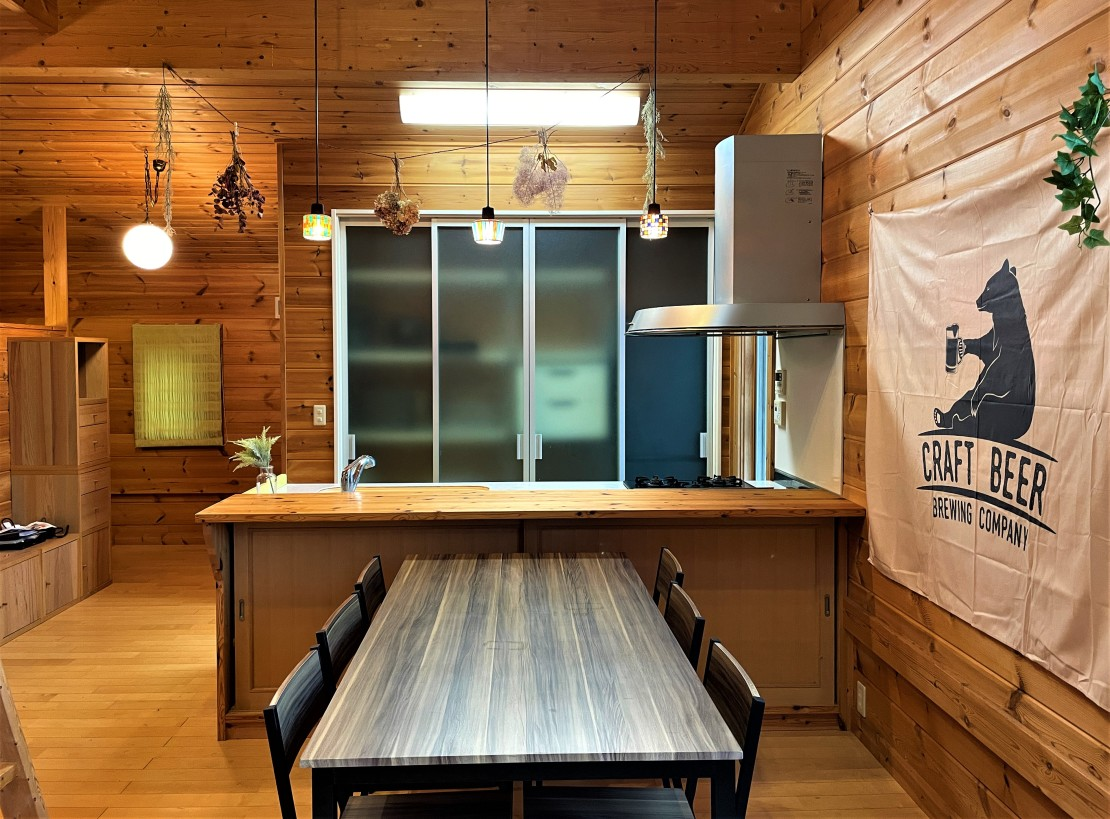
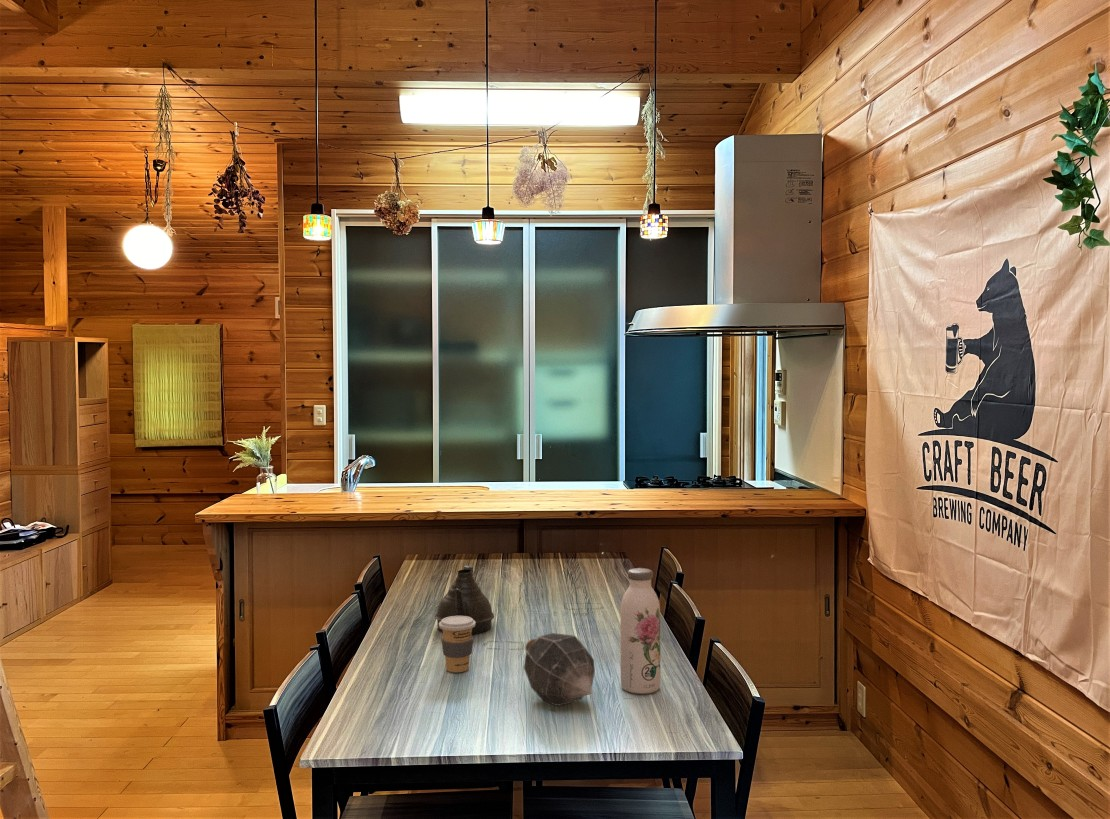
+ coffee cup (457, 644)
+ teapot (462, 601)
+ grenade (559, 667)
+ water bottle (640, 628)
